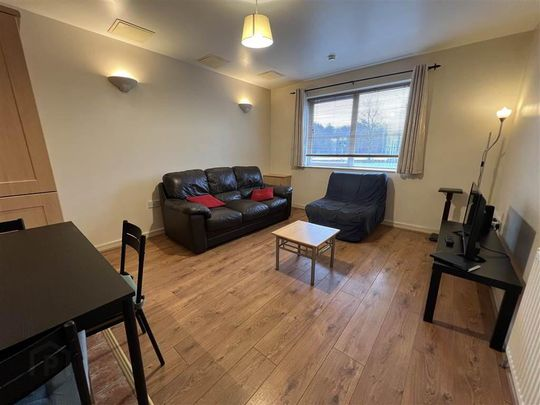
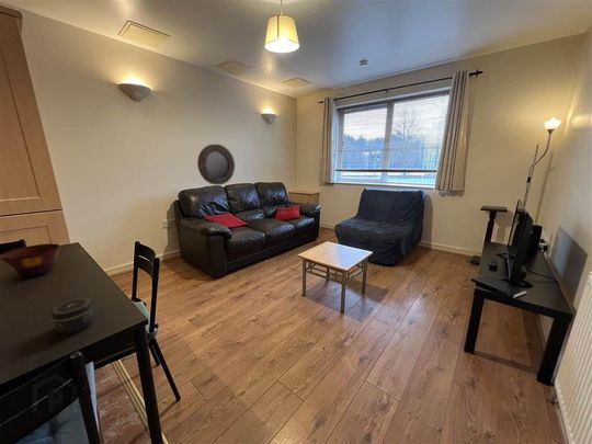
+ jar (73, 316)
+ bowl (34, 261)
+ home mirror (217, 164)
